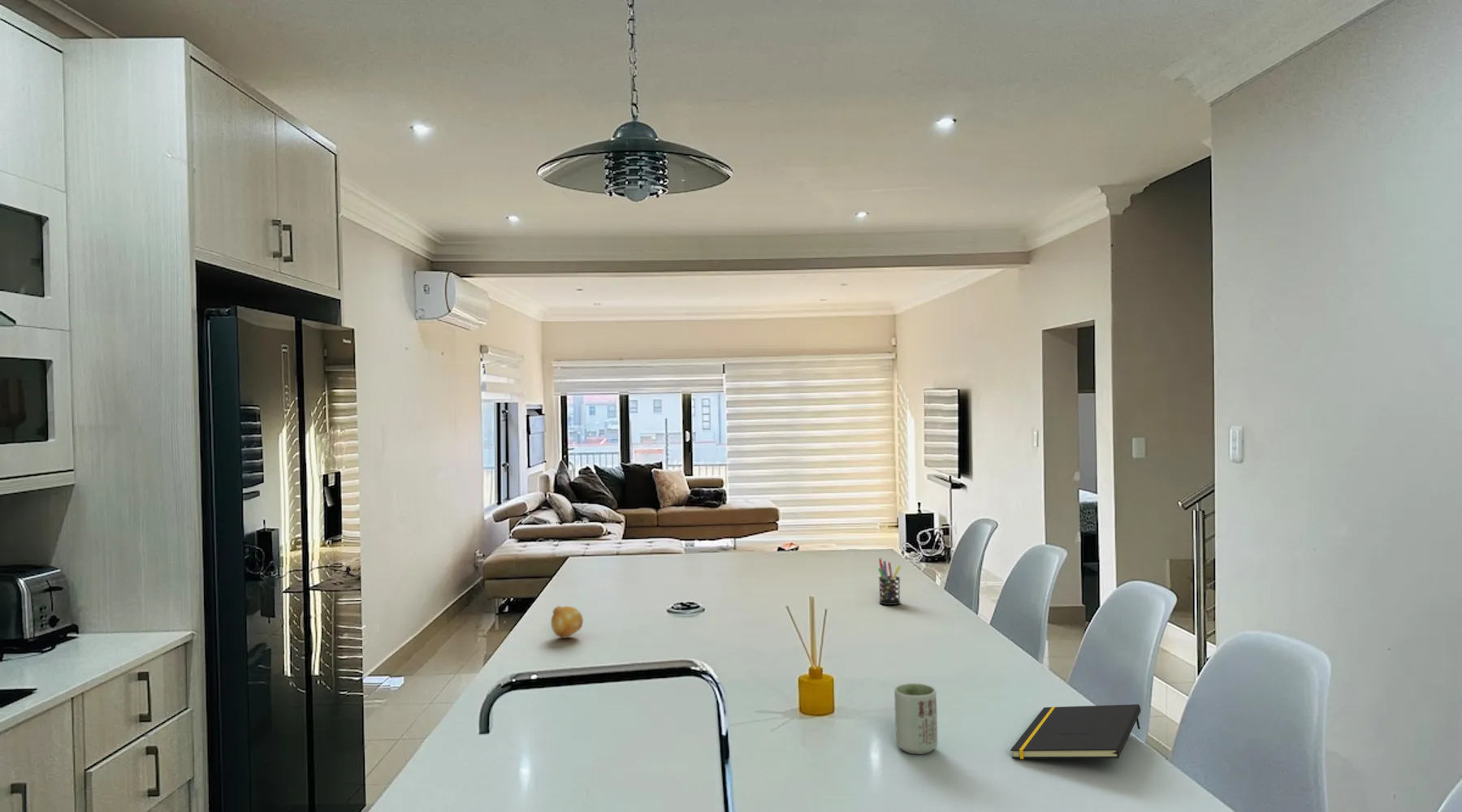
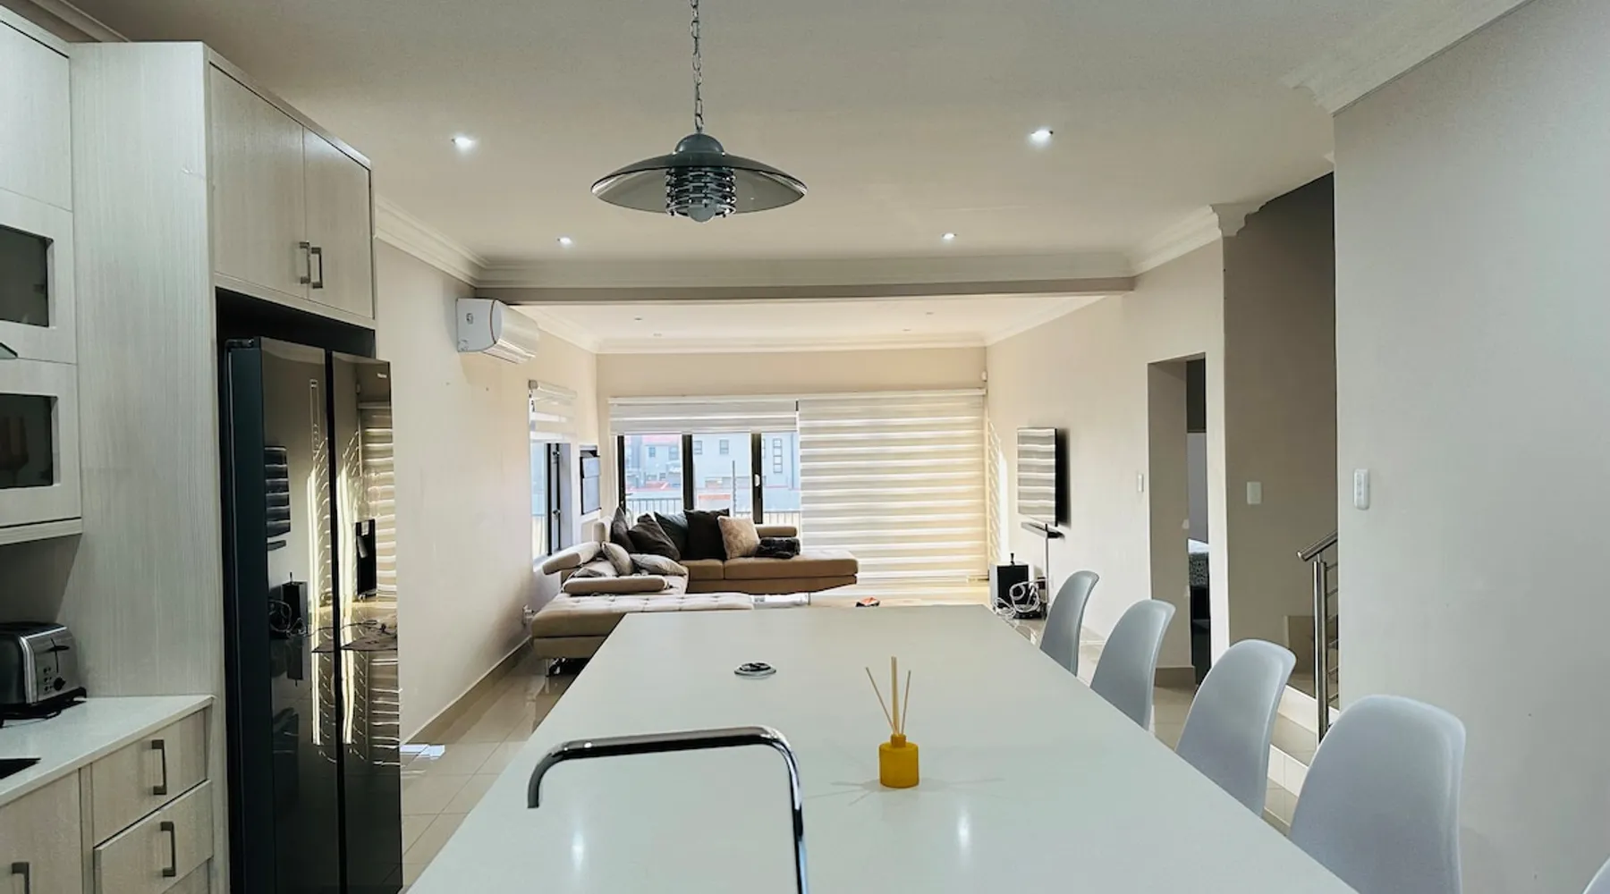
- pen holder (886, 581)
- notepad (1078, 730)
- fruit (567, 622)
- cup (915, 719)
